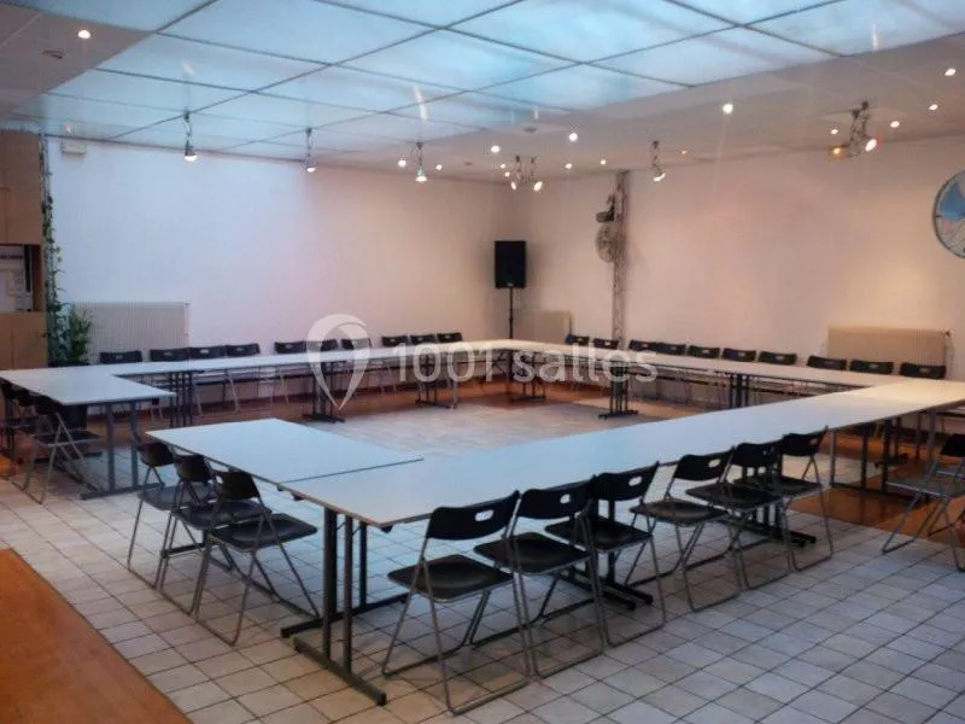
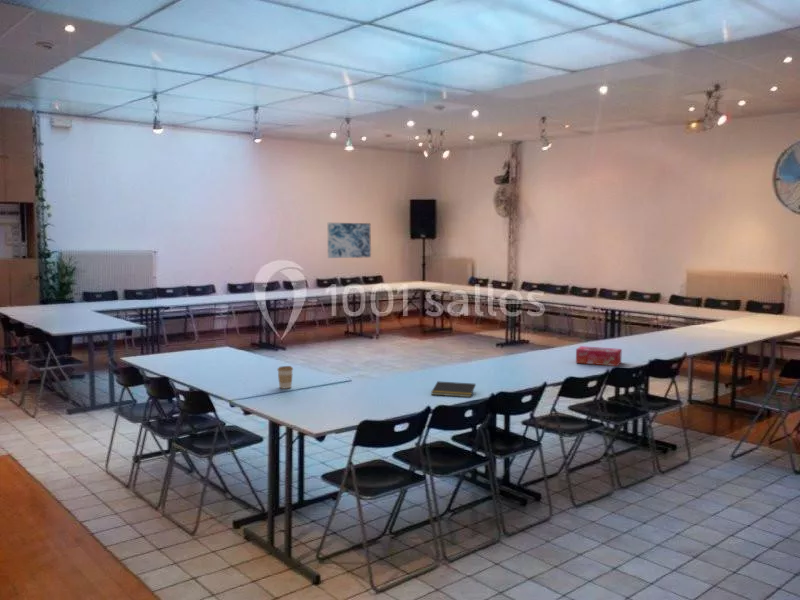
+ coffee cup (285, 376)
+ tissue box (598, 355)
+ notepad (453, 389)
+ wall art (349, 240)
